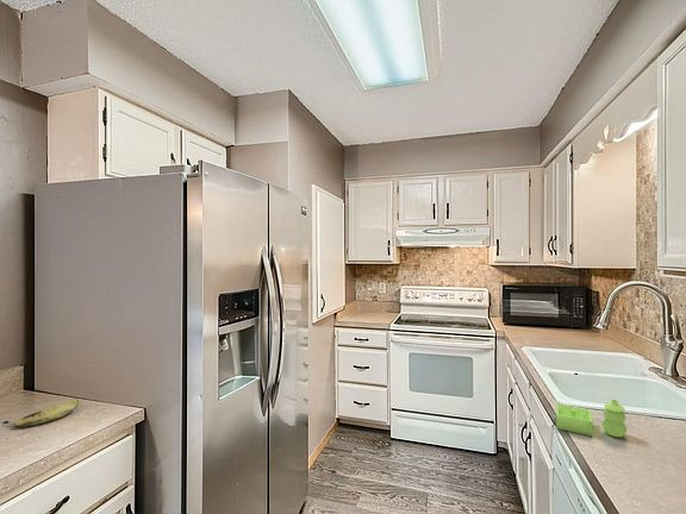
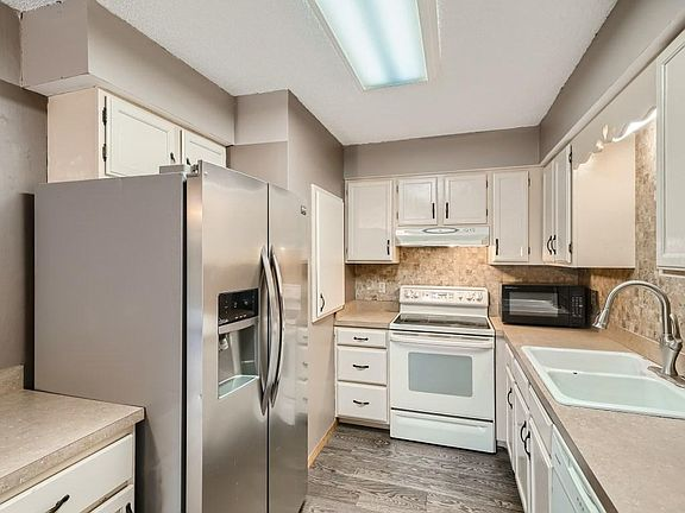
- fruit (43, 413)
- soap dispenser (590, 413)
